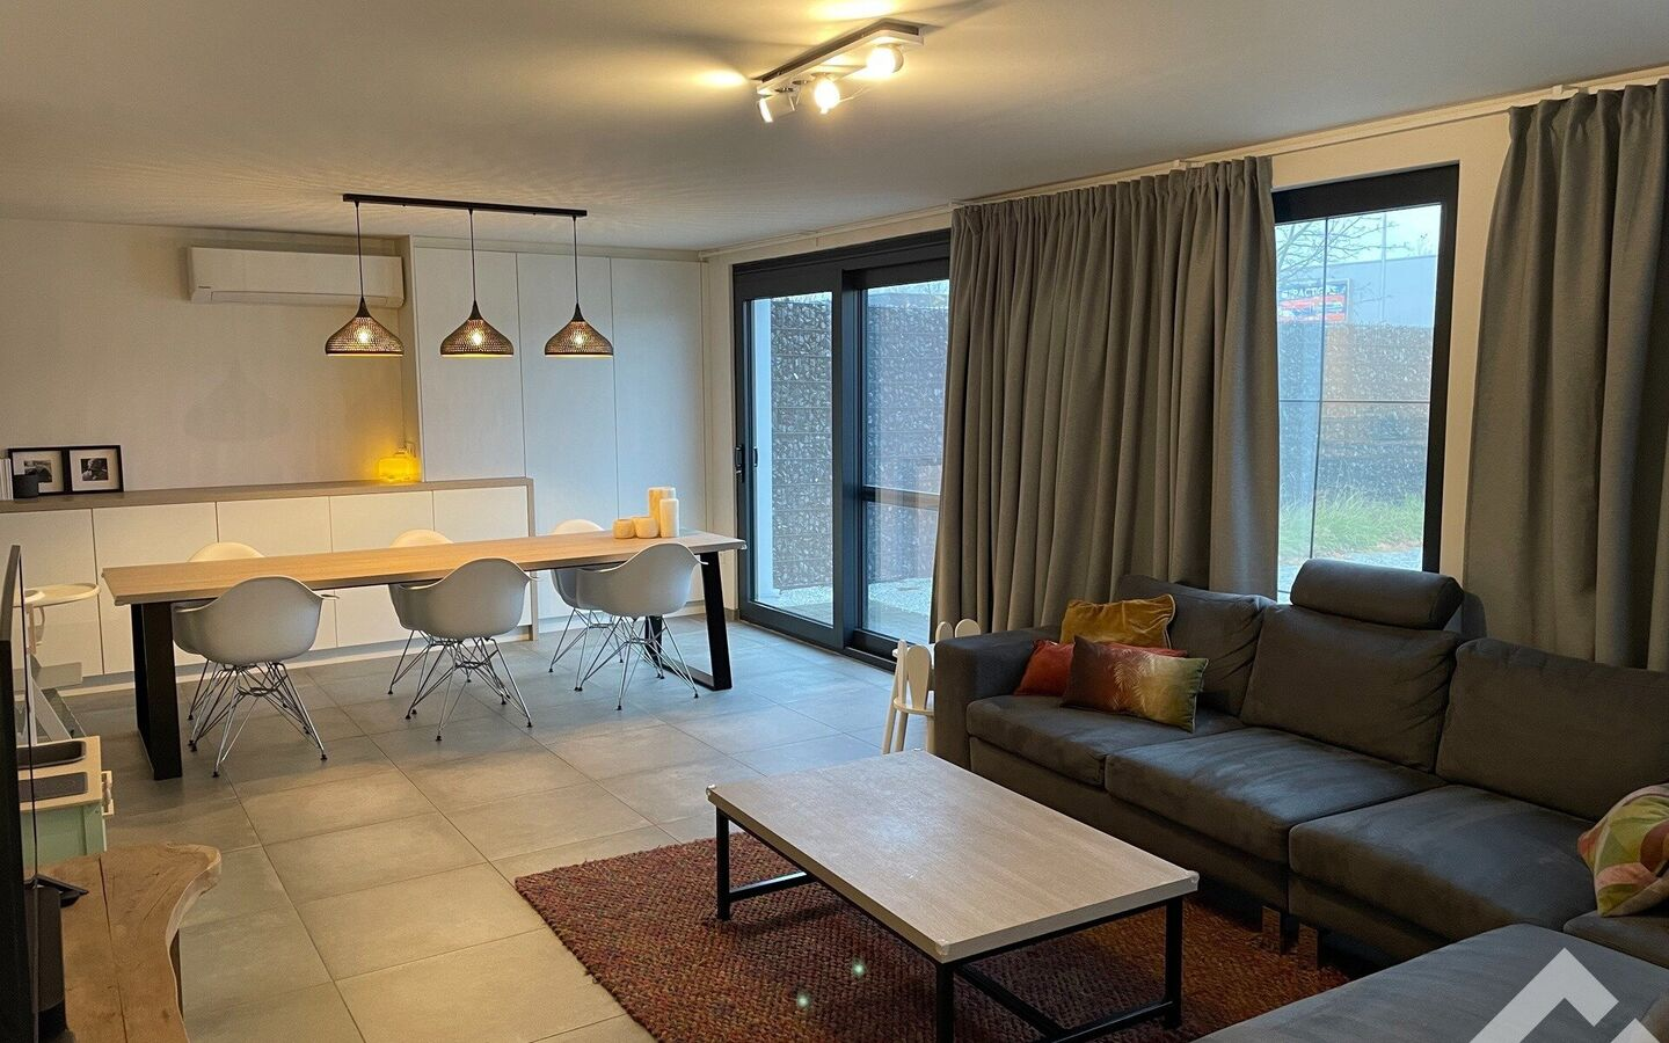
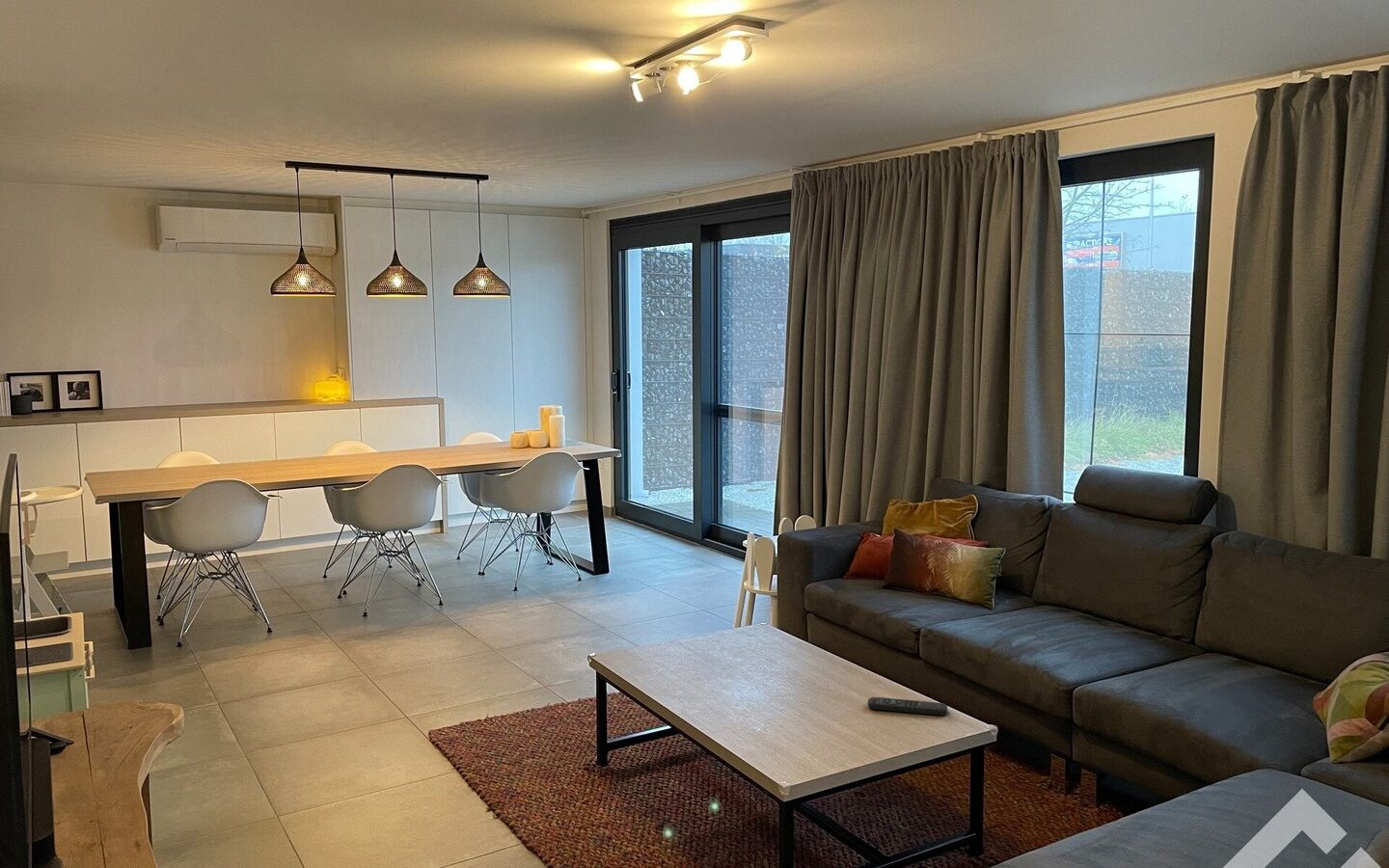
+ remote control (907, 705)
